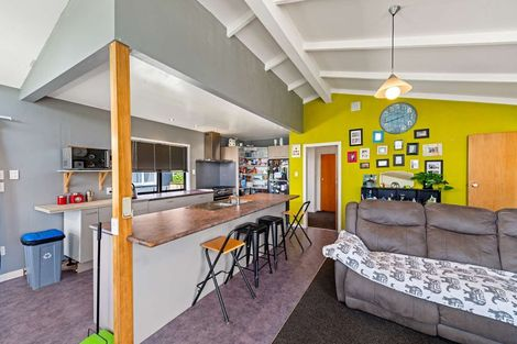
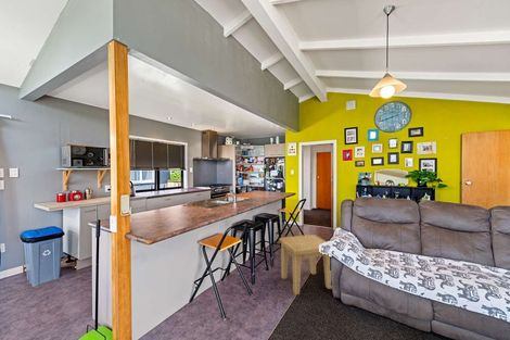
+ side table (304, 257)
